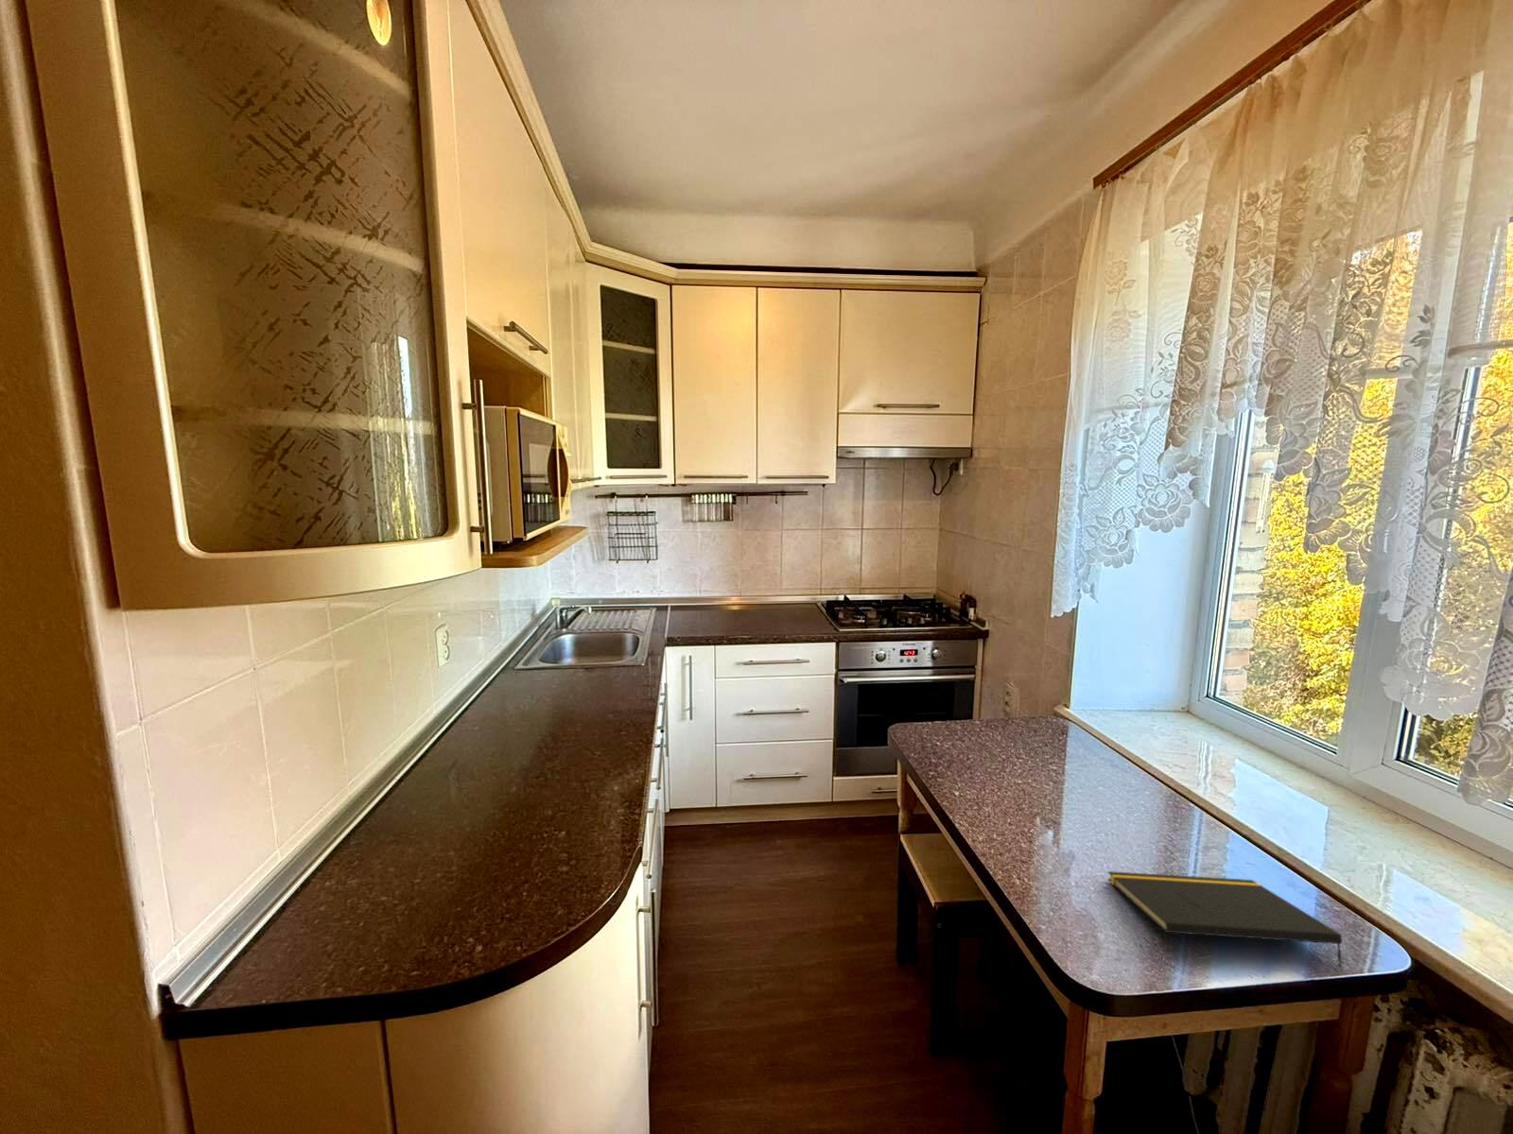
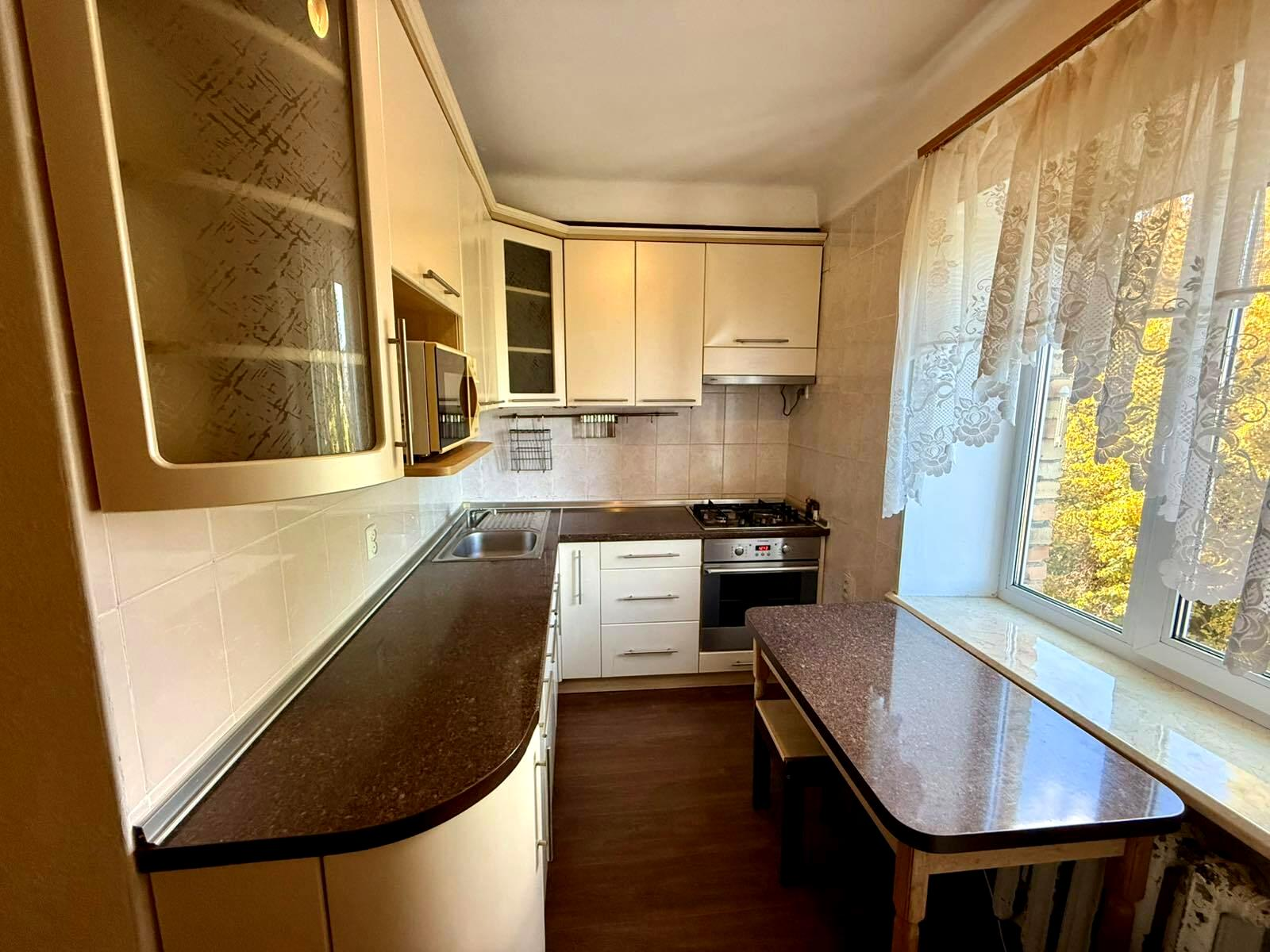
- notepad (1213, 904)
